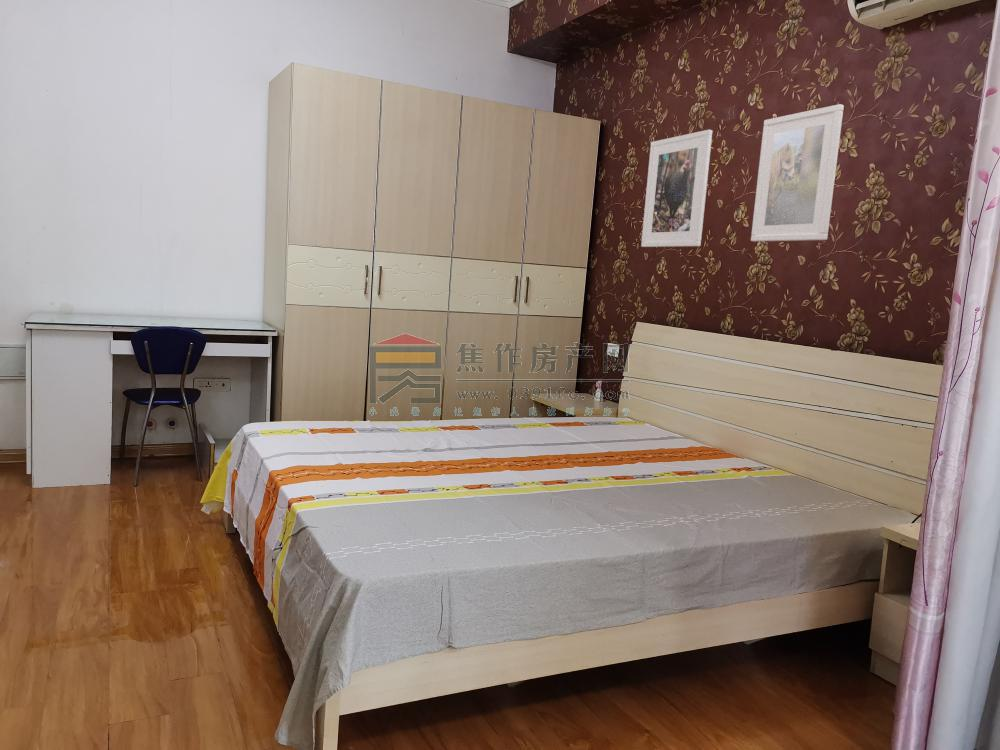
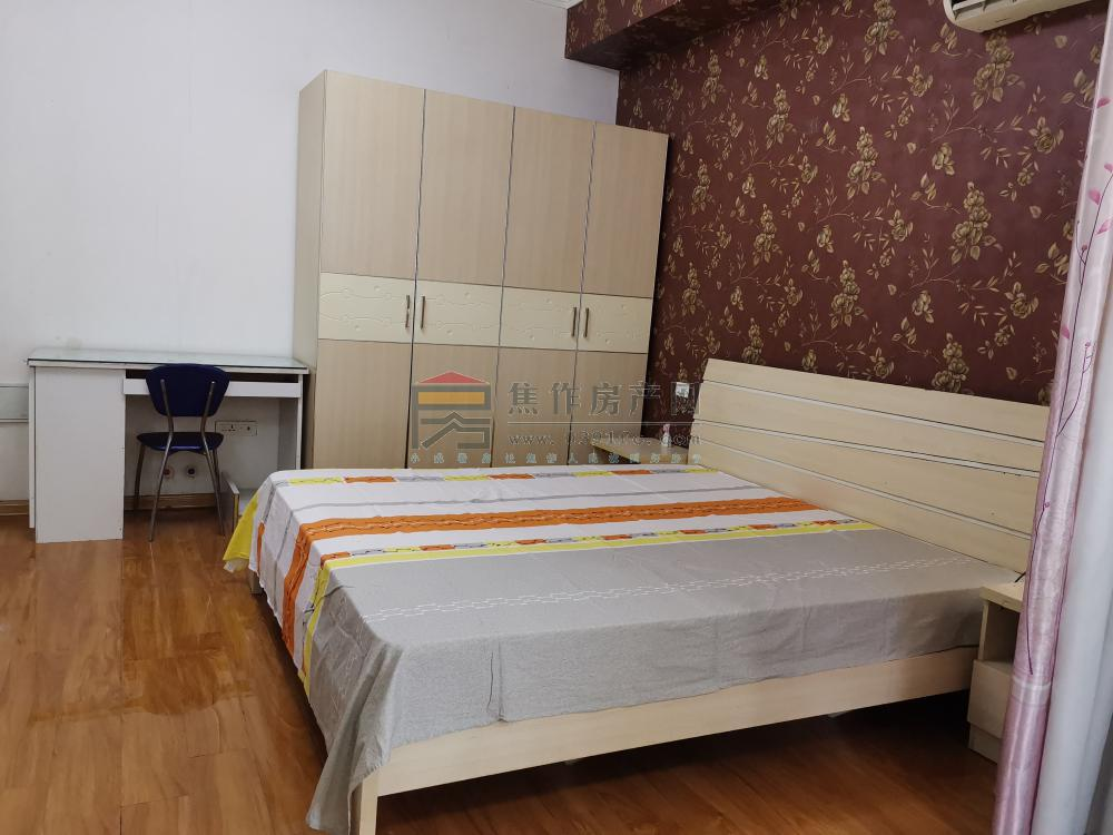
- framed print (674, 191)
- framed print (794, 177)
